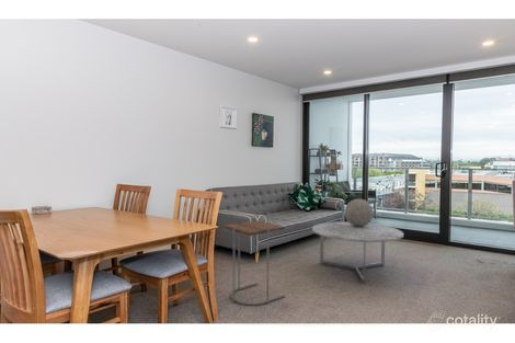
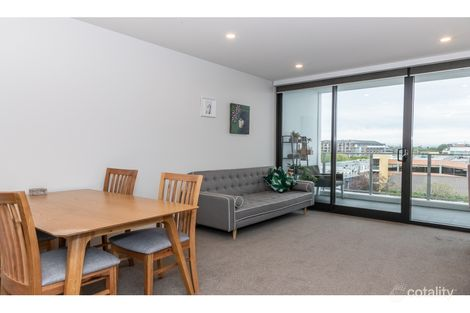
- side table (239, 260)
- coffee table (357, 241)
- decorative sphere (358, 211)
